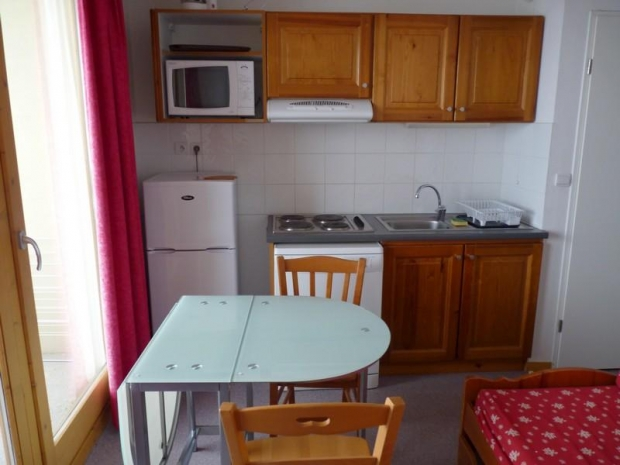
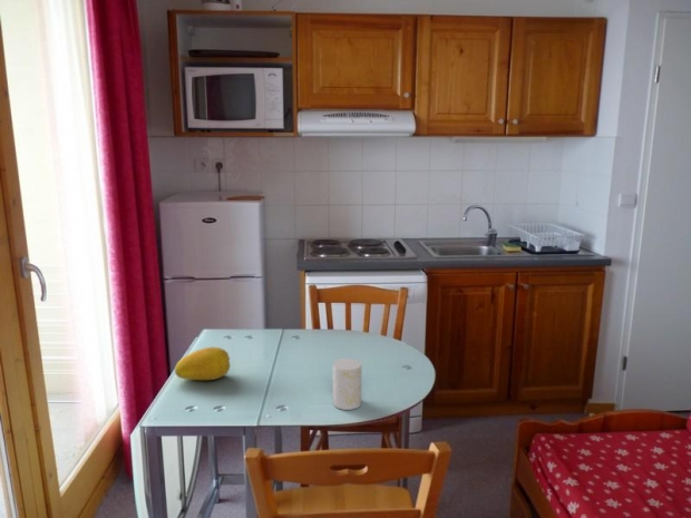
+ fruit (202, 363)
+ cup (347, 383)
